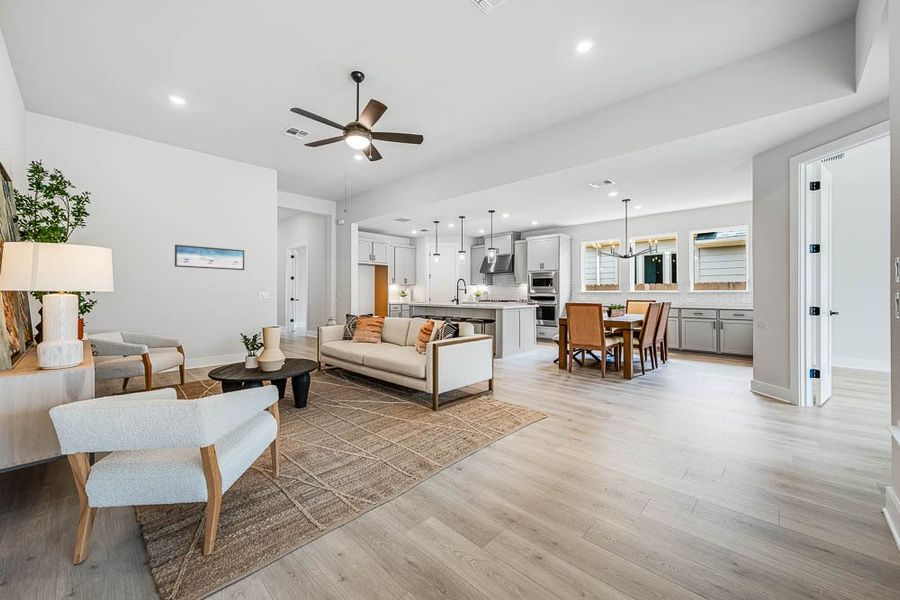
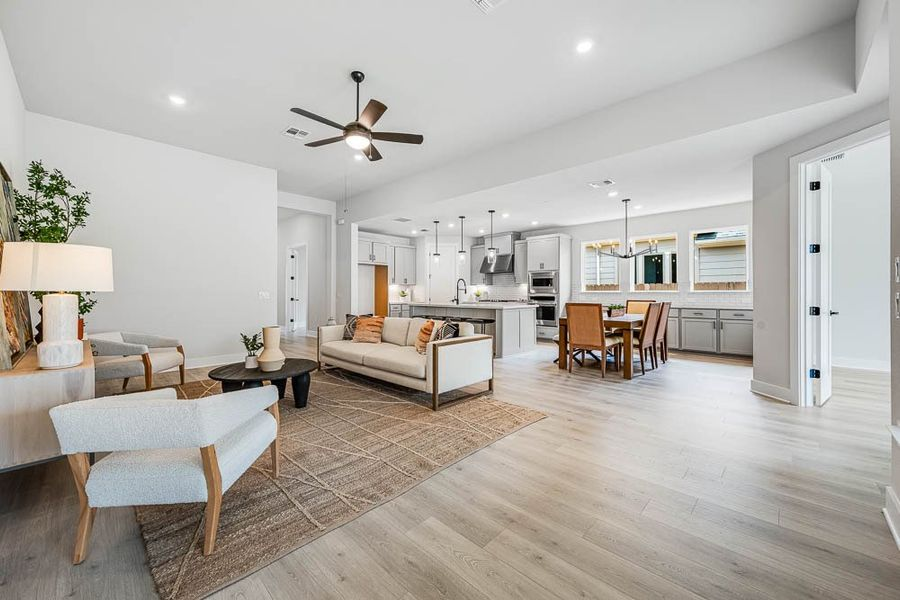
- wall art (211, 258)
